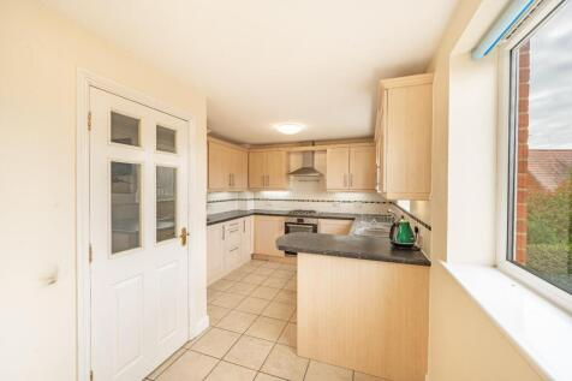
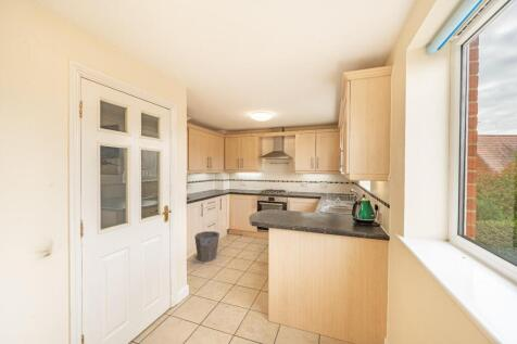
+ waste bin (206, 246)
